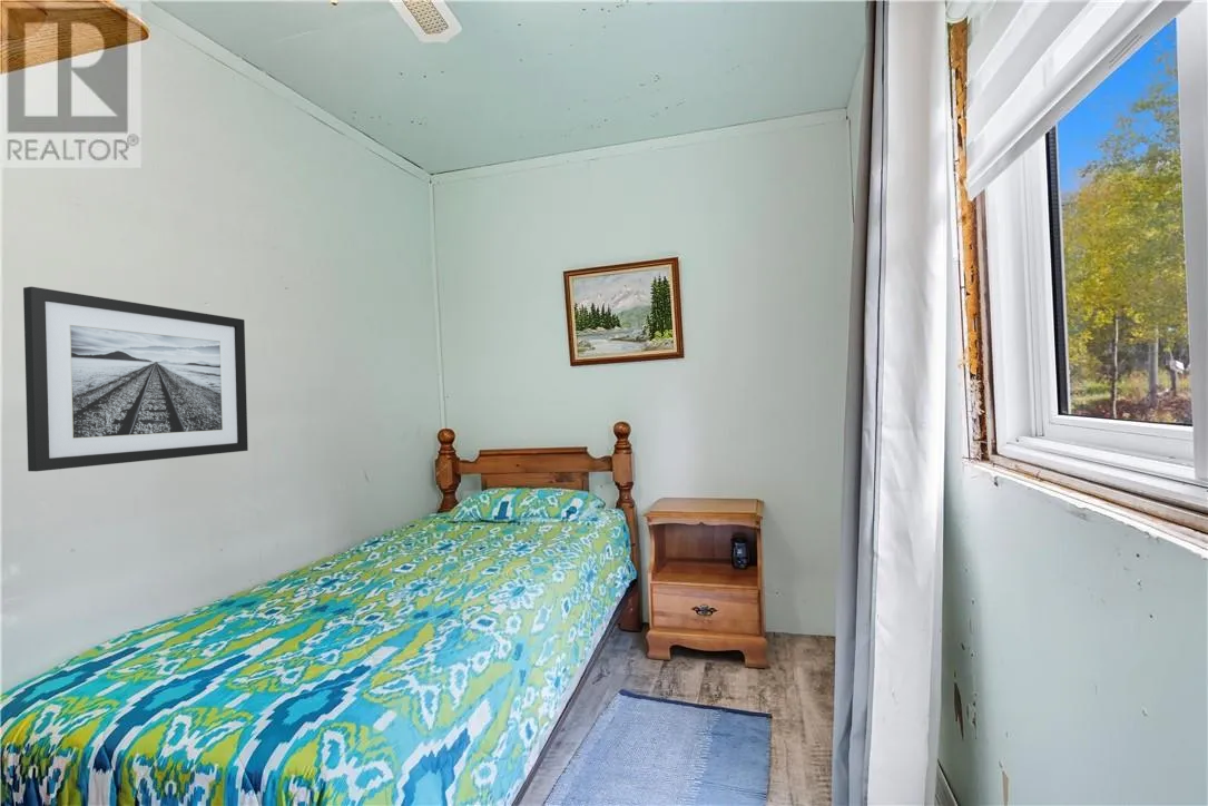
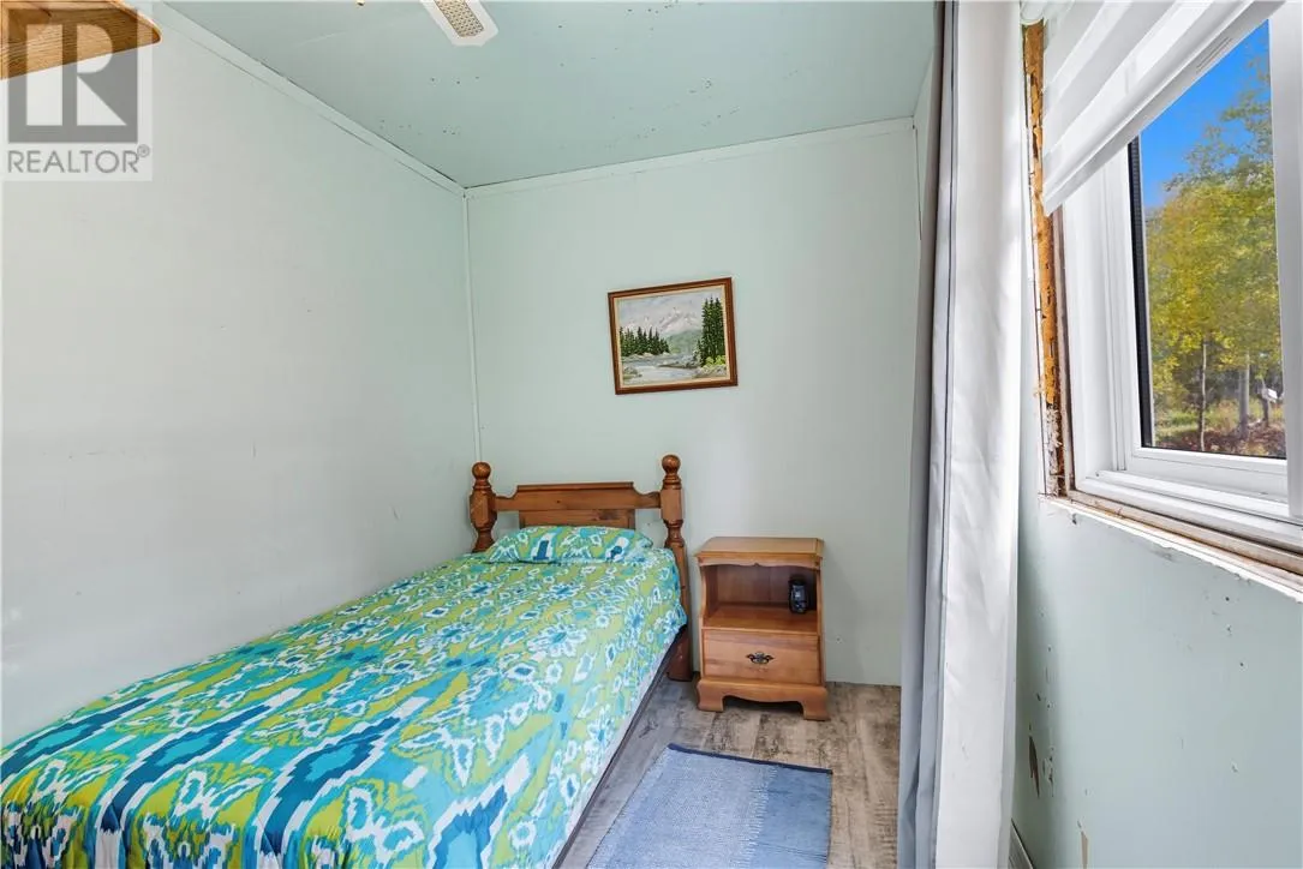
- wall art (154, 382)
